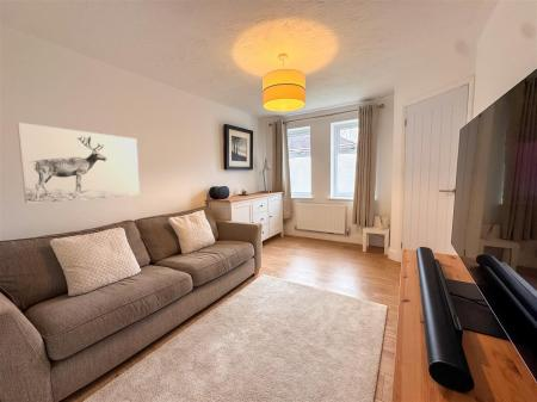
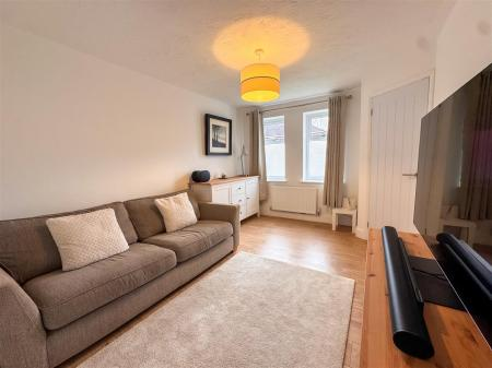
- wall art (90, 166)
